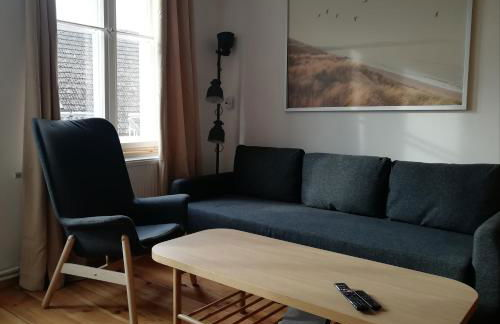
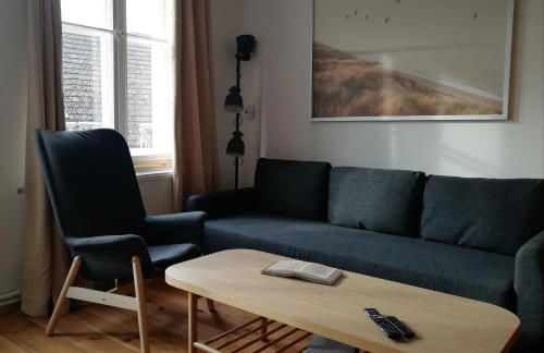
+ book (301, 269)
